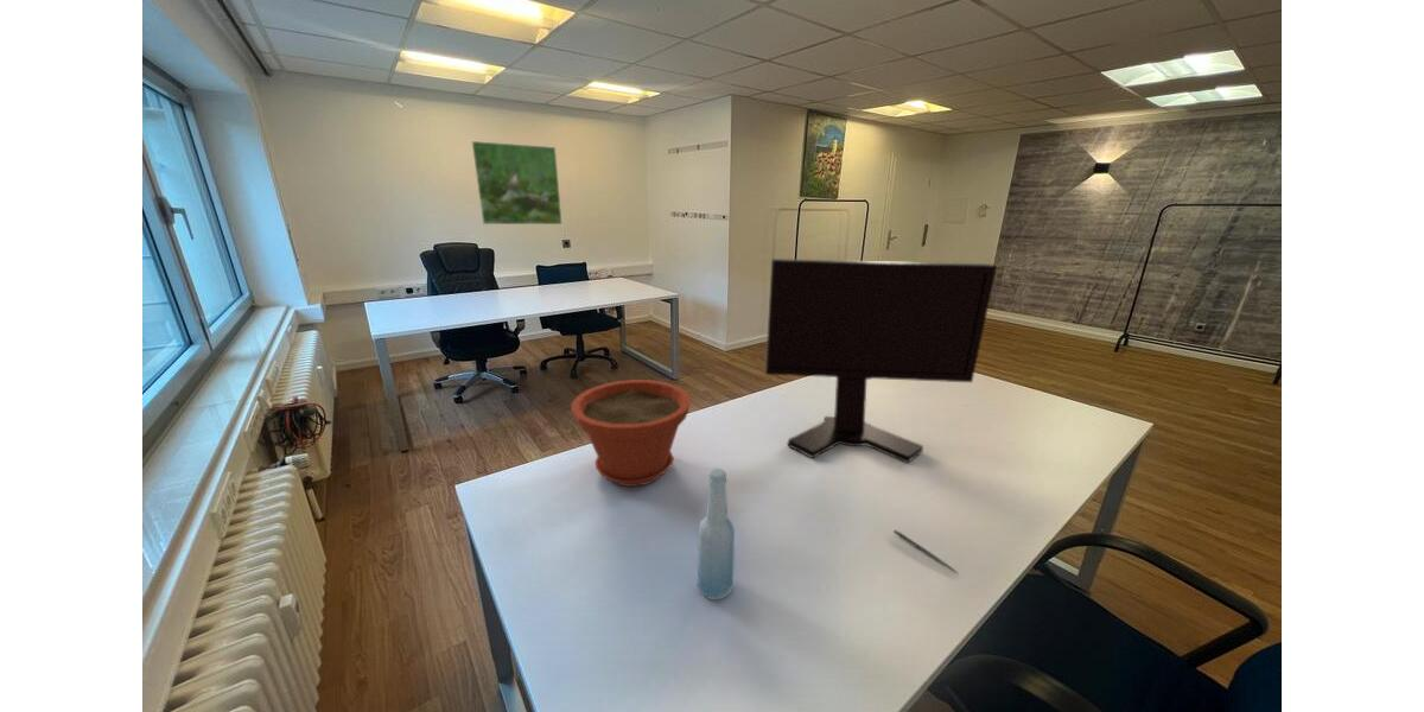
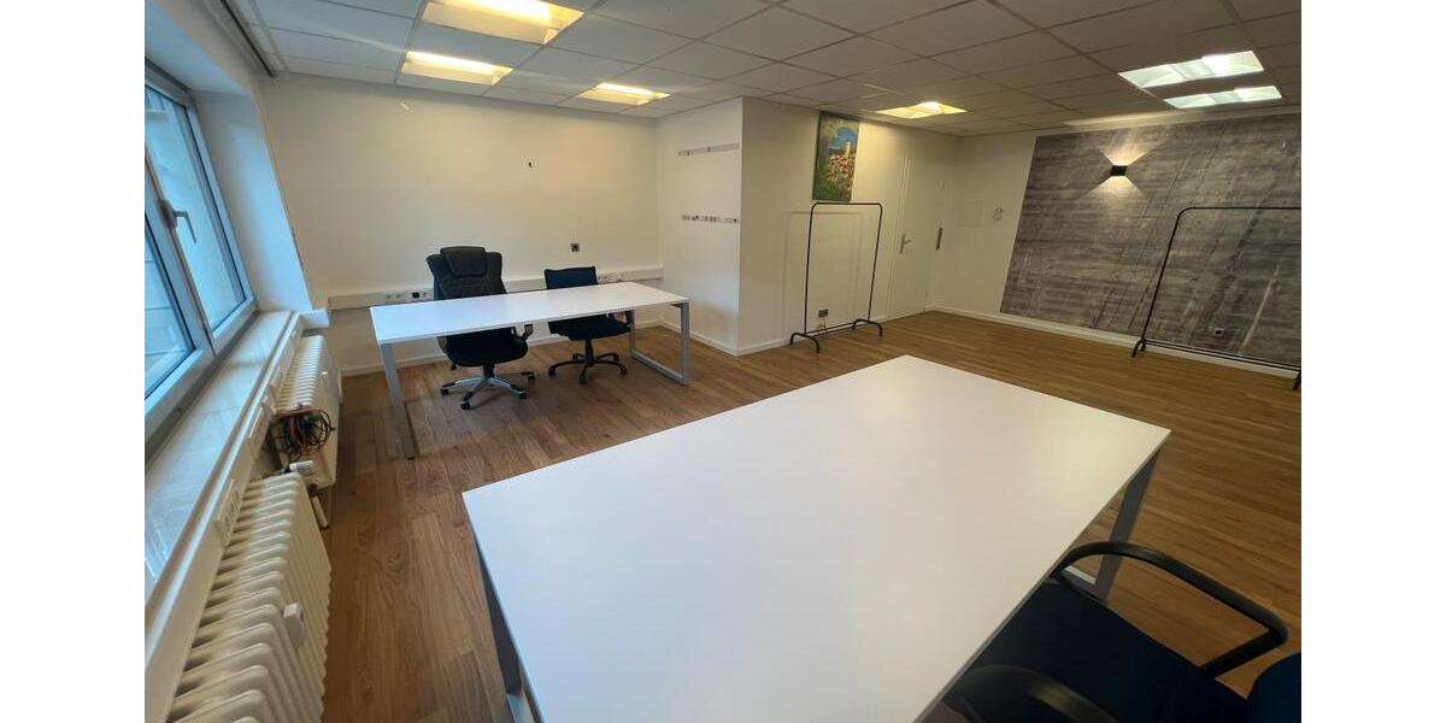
- pen (924, 551)
- monitor (860, 355)
- plant pot (634, 436)
- bottle (716, 533)
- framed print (519, 185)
